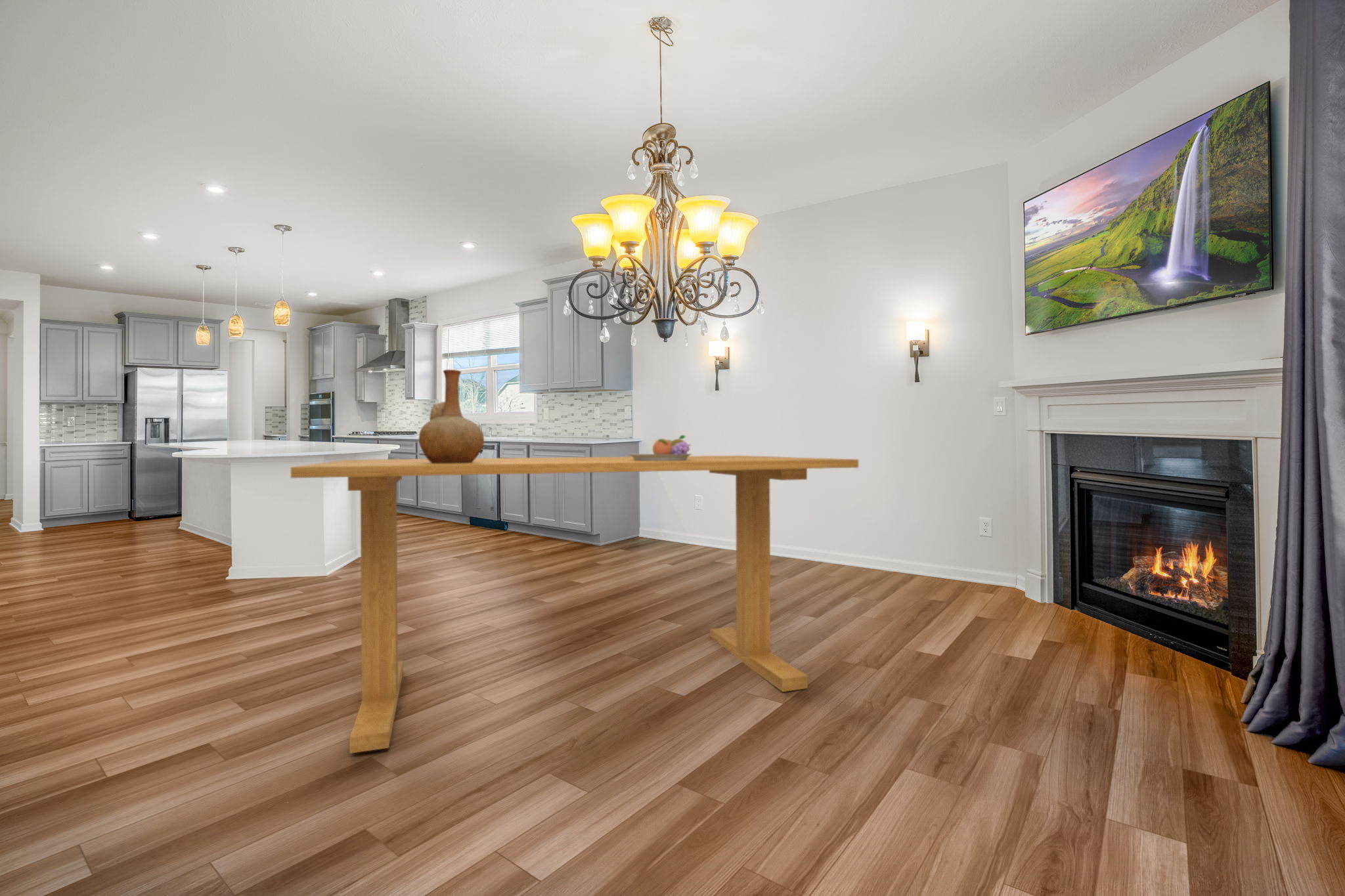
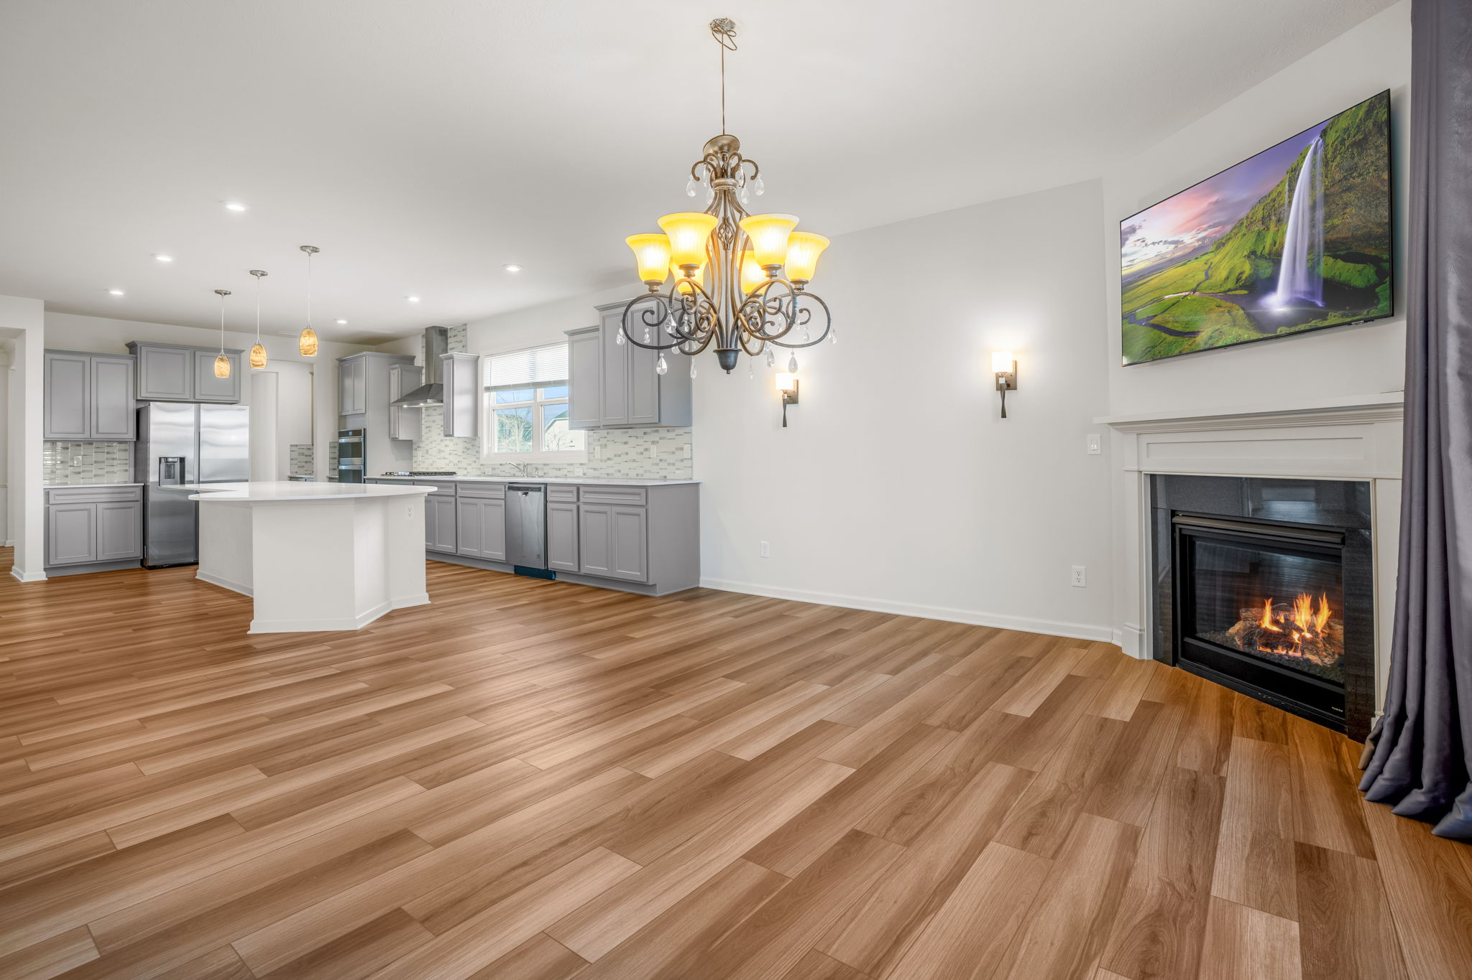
- vase (450, 416)
- dining table (573, 473)
- fruit bowl (662, 447)
